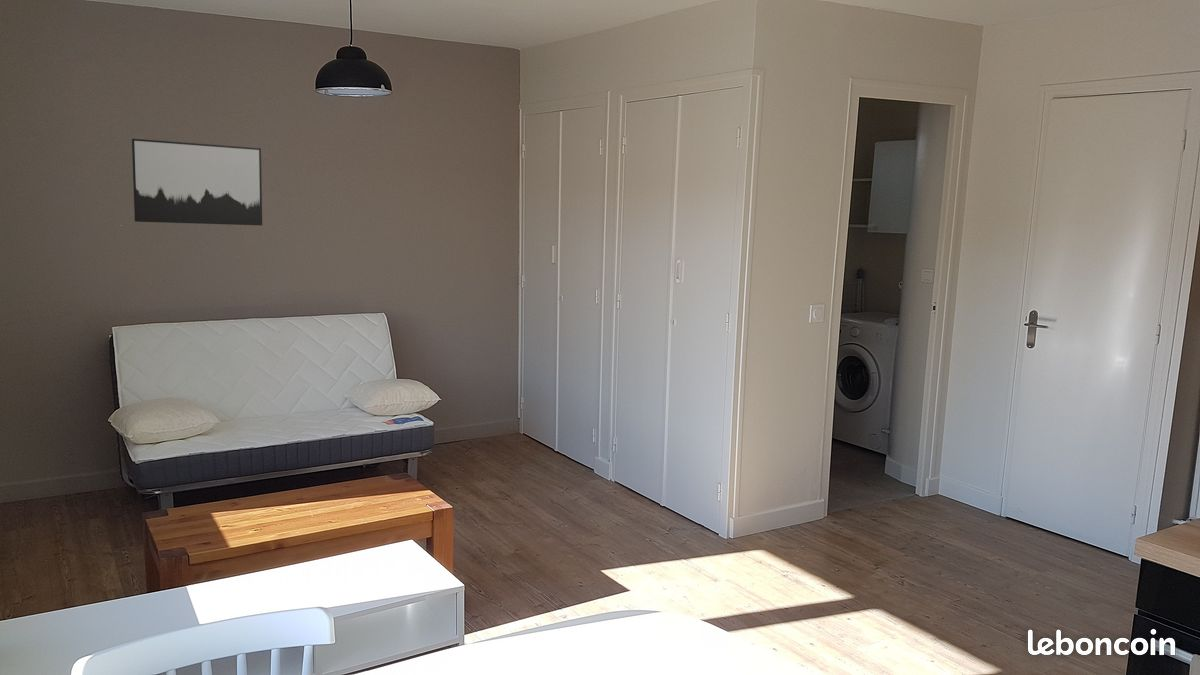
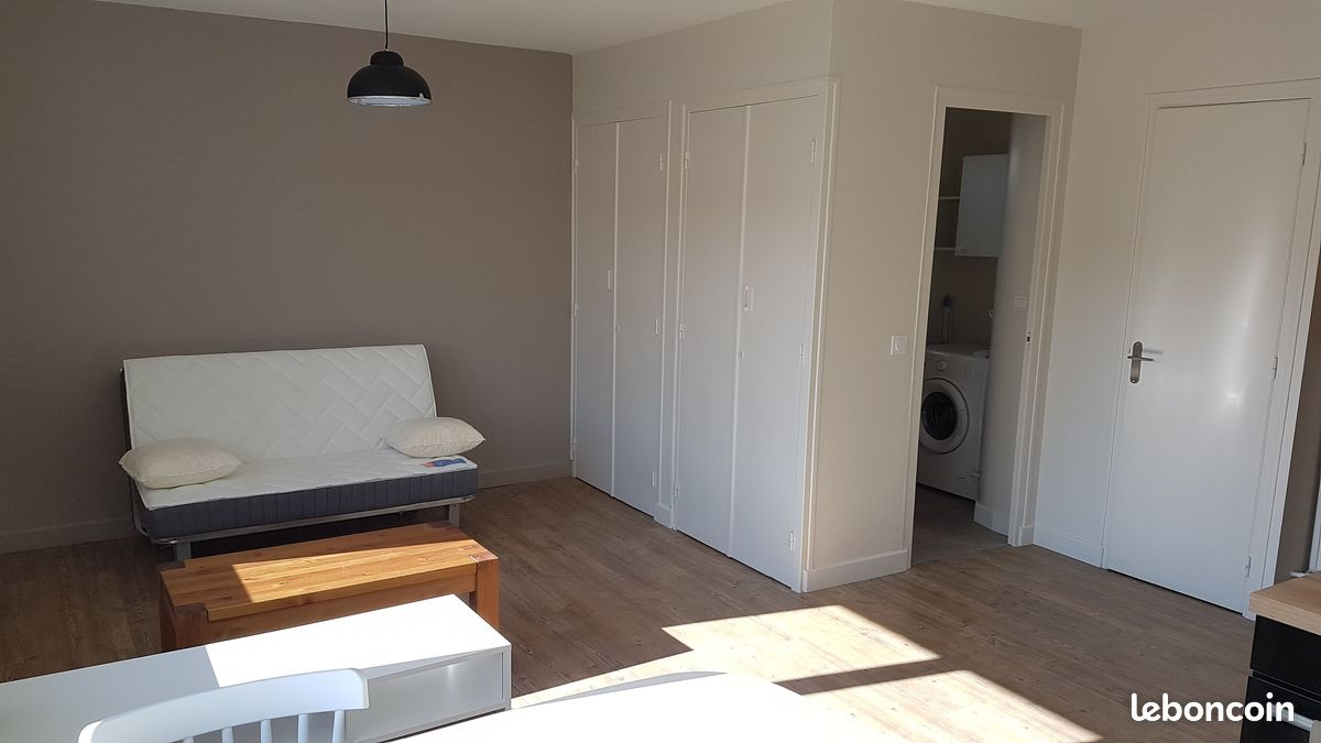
- wall art (199, 183)
